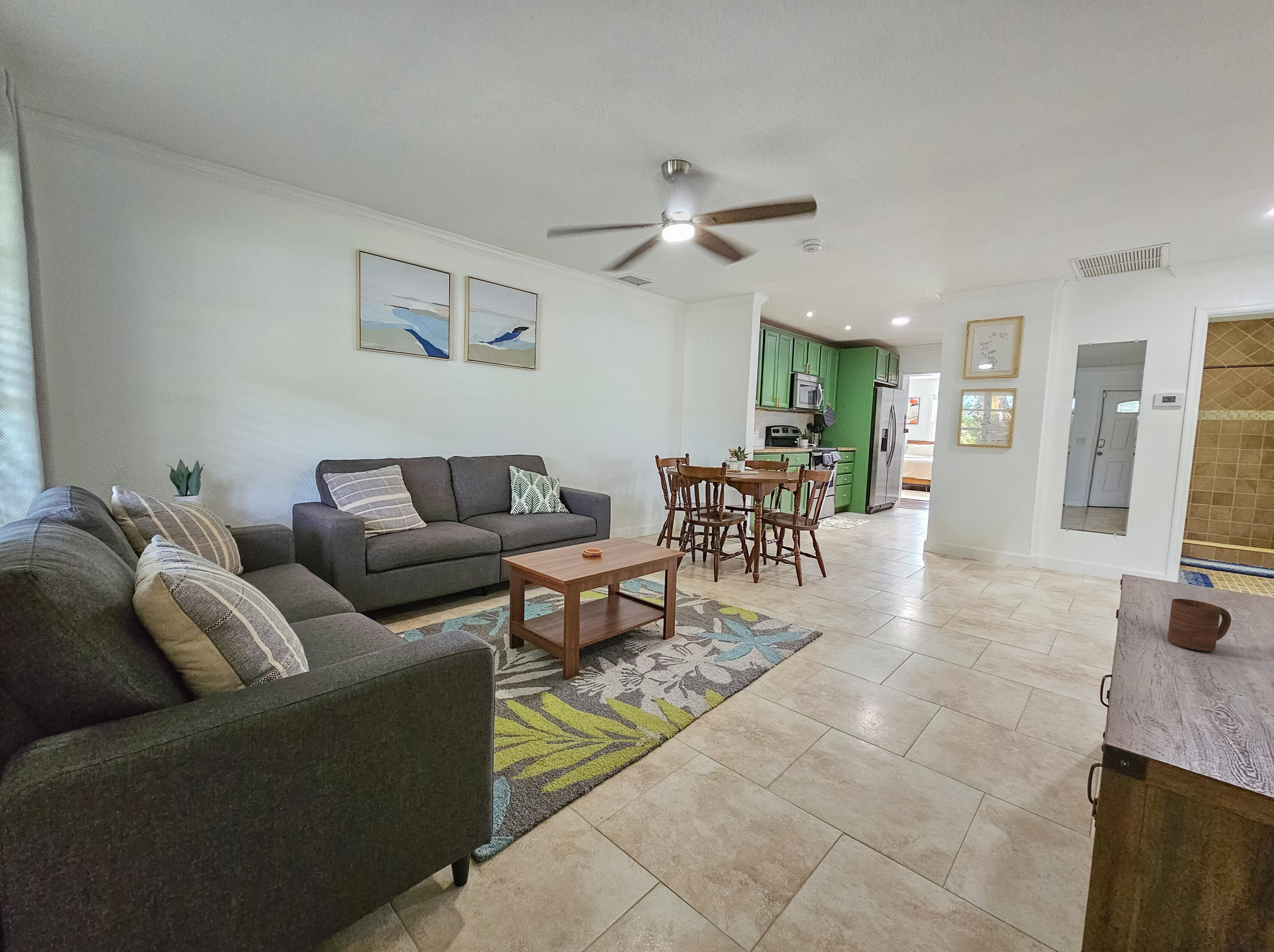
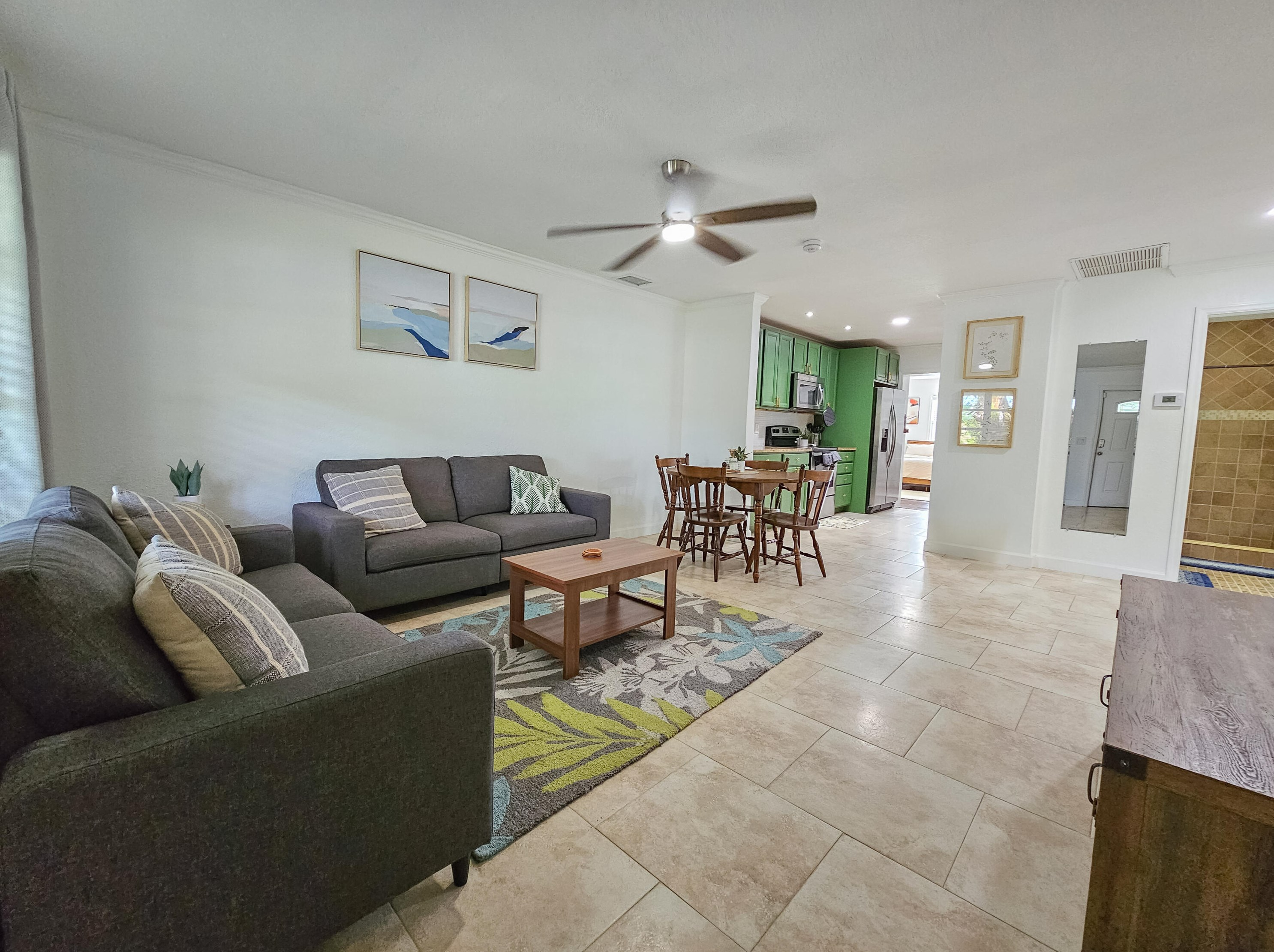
- cup (1197, 624)
